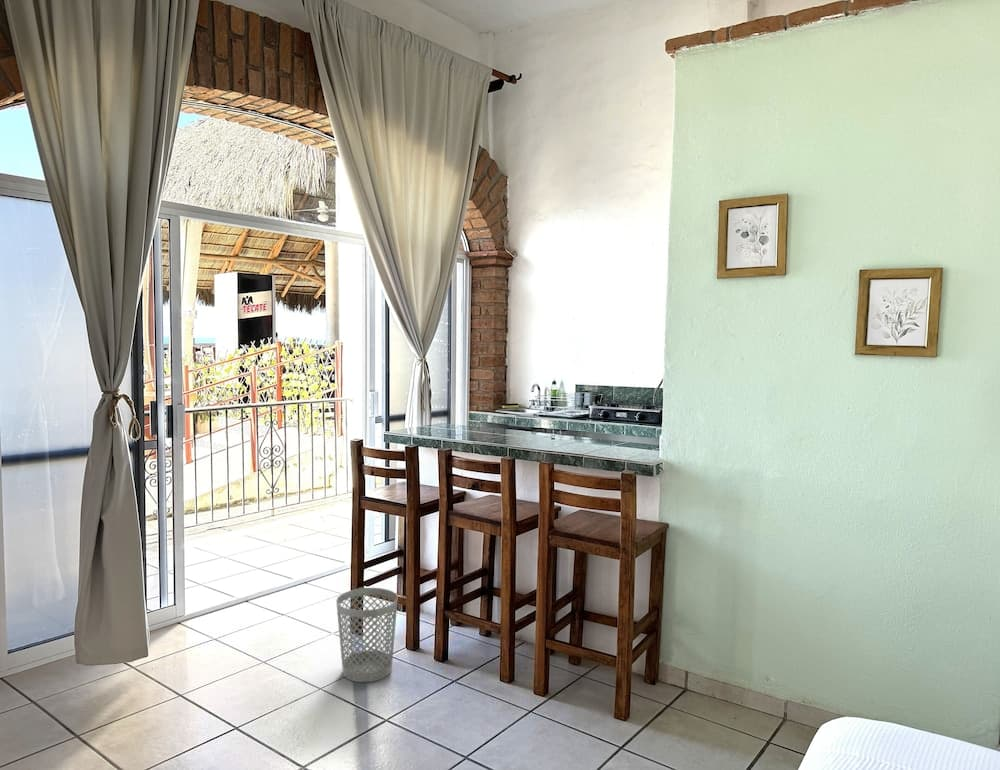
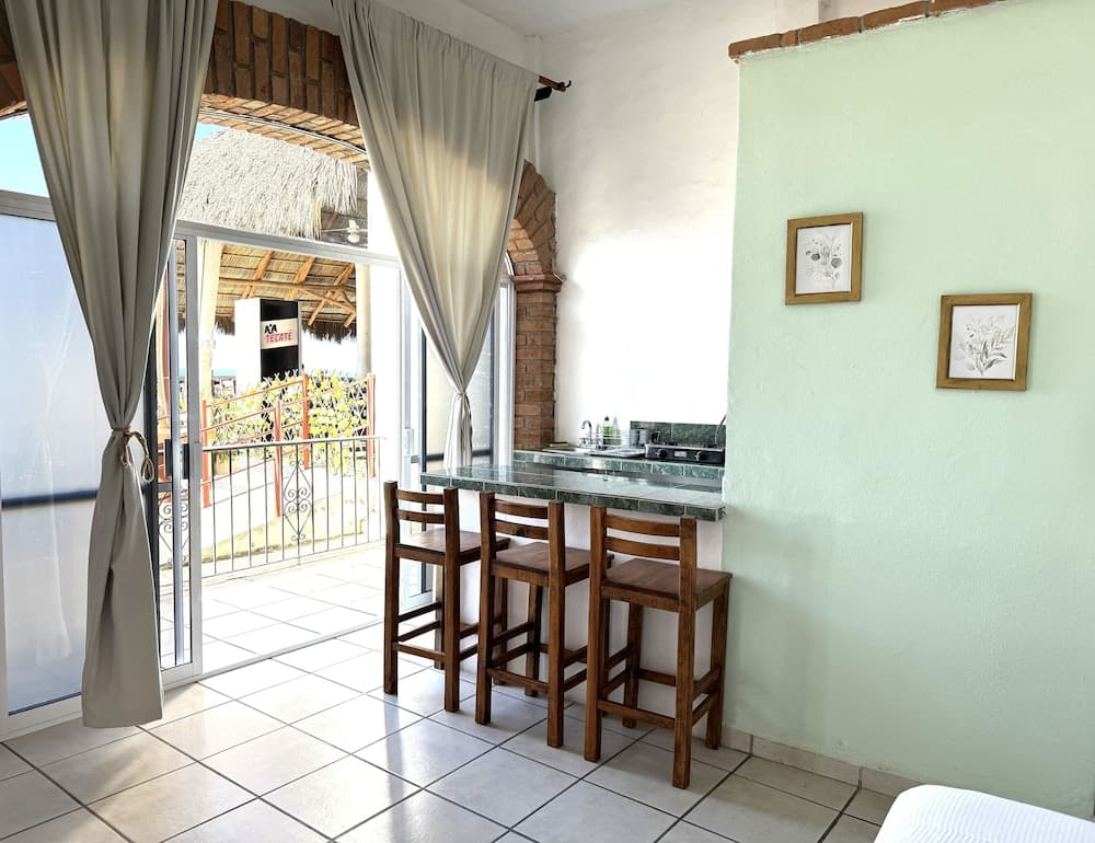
- wastebasket (366, 635)
